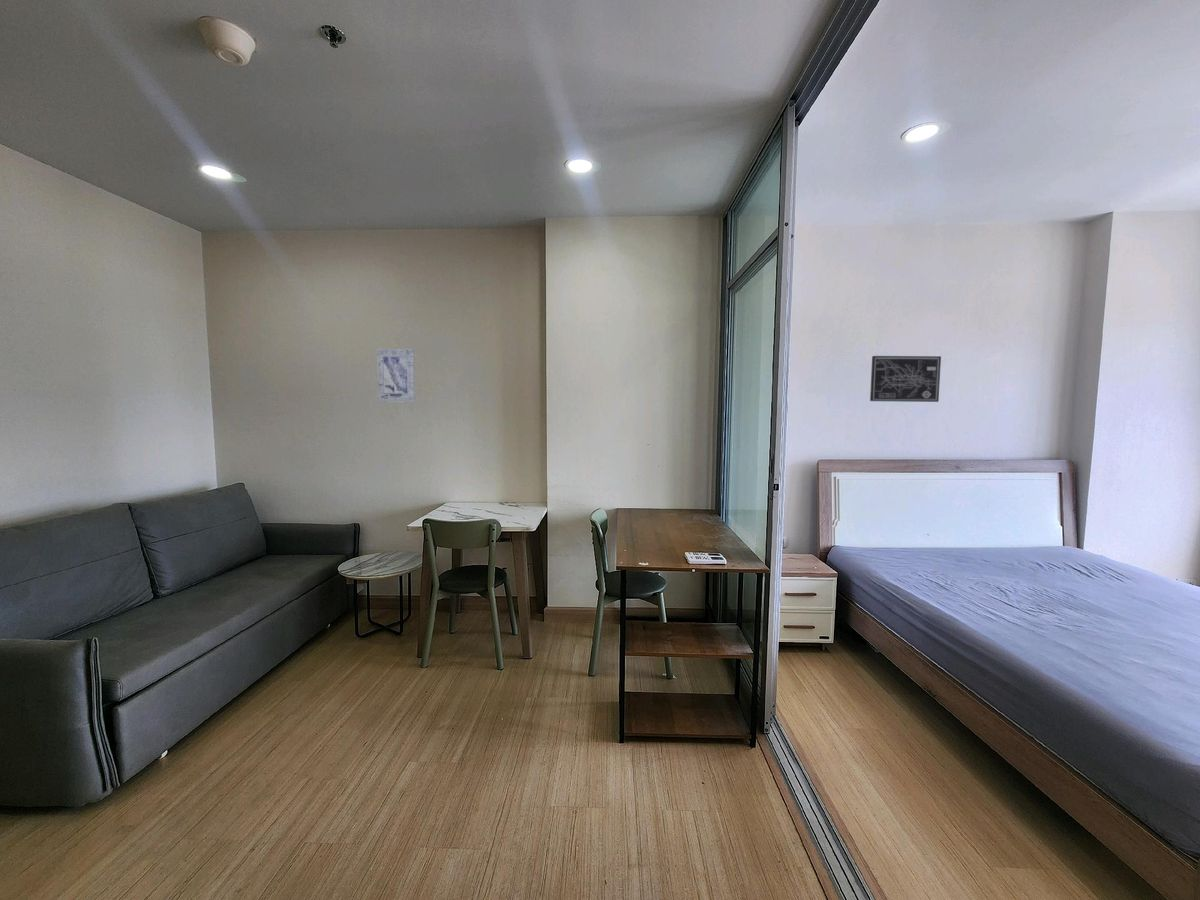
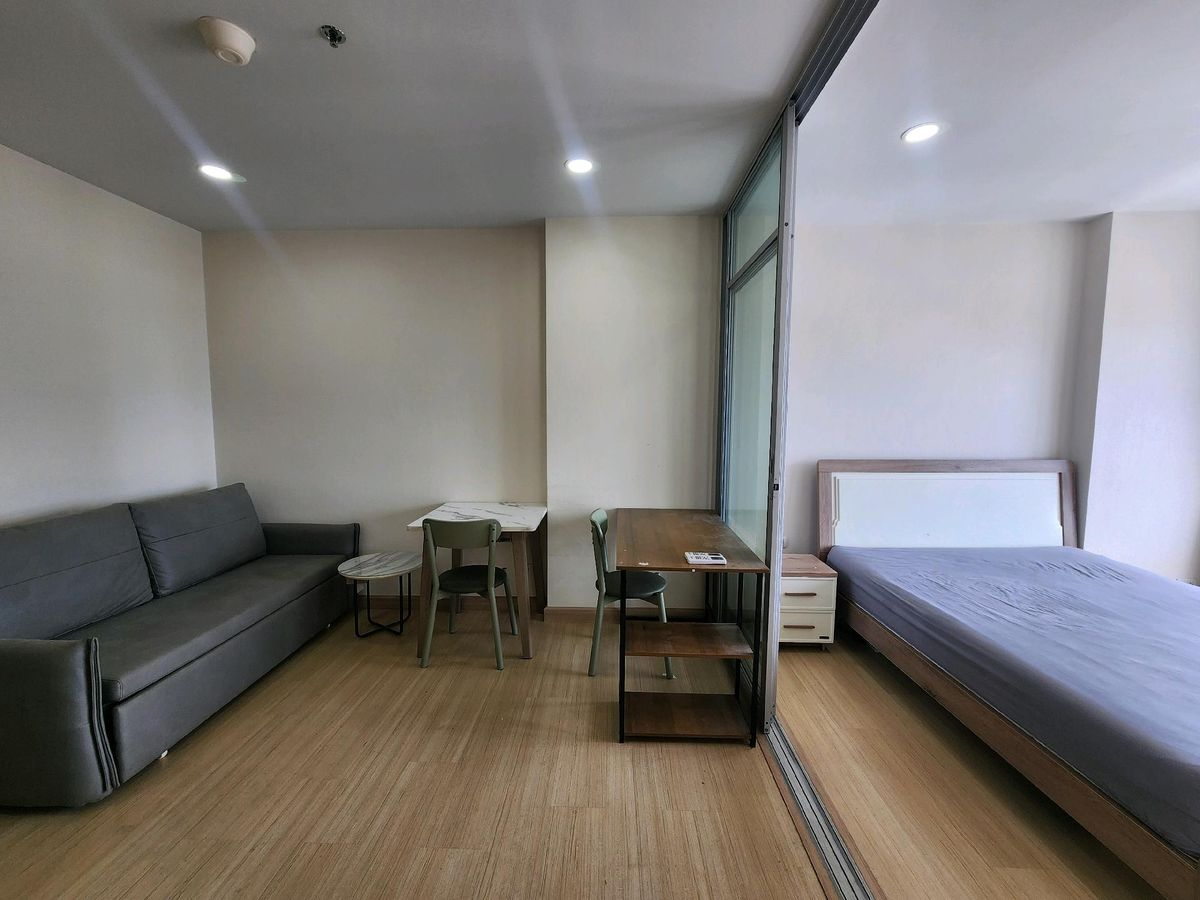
- wall art (905, 378)
- wall art (396, 375)
